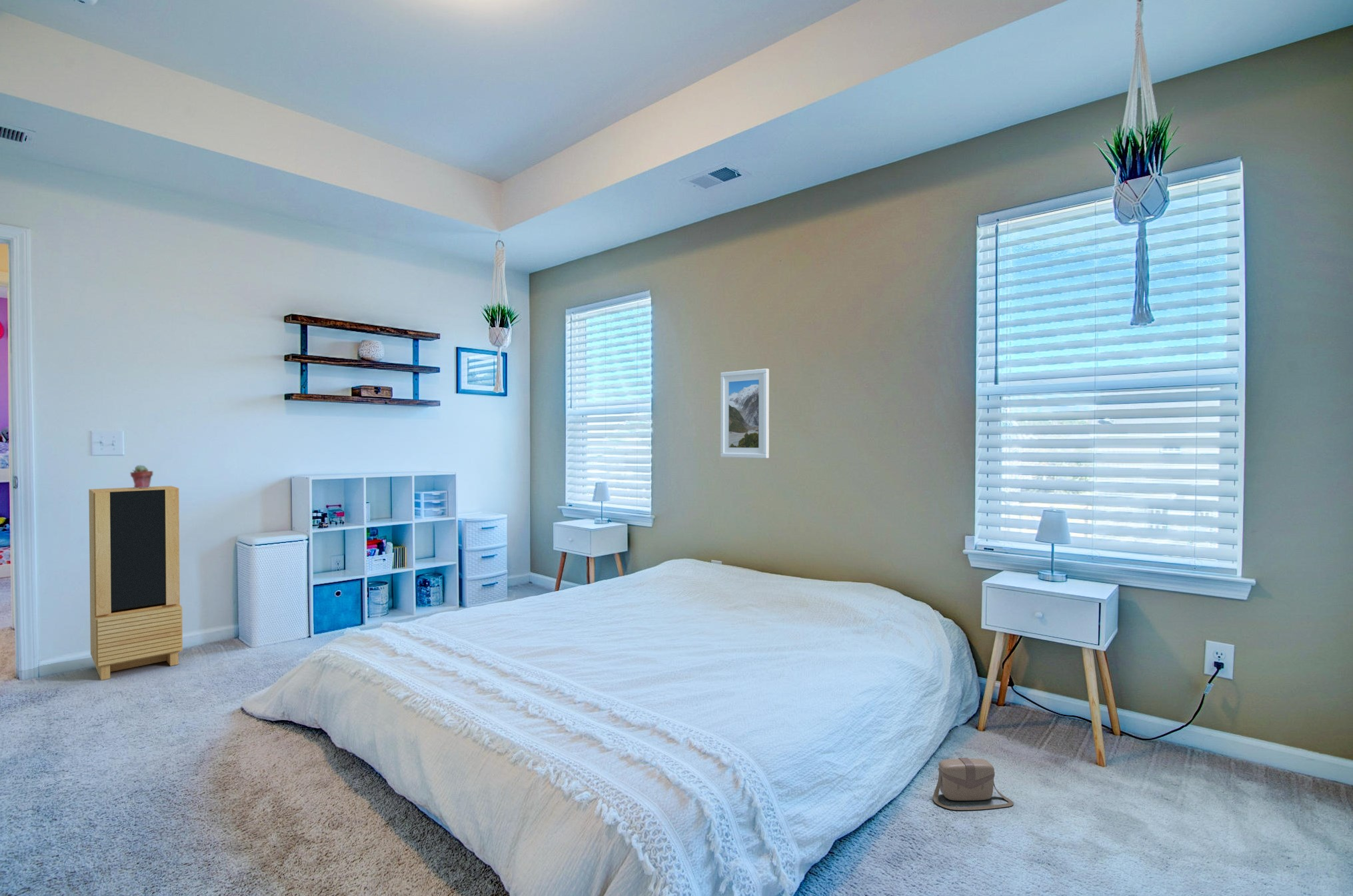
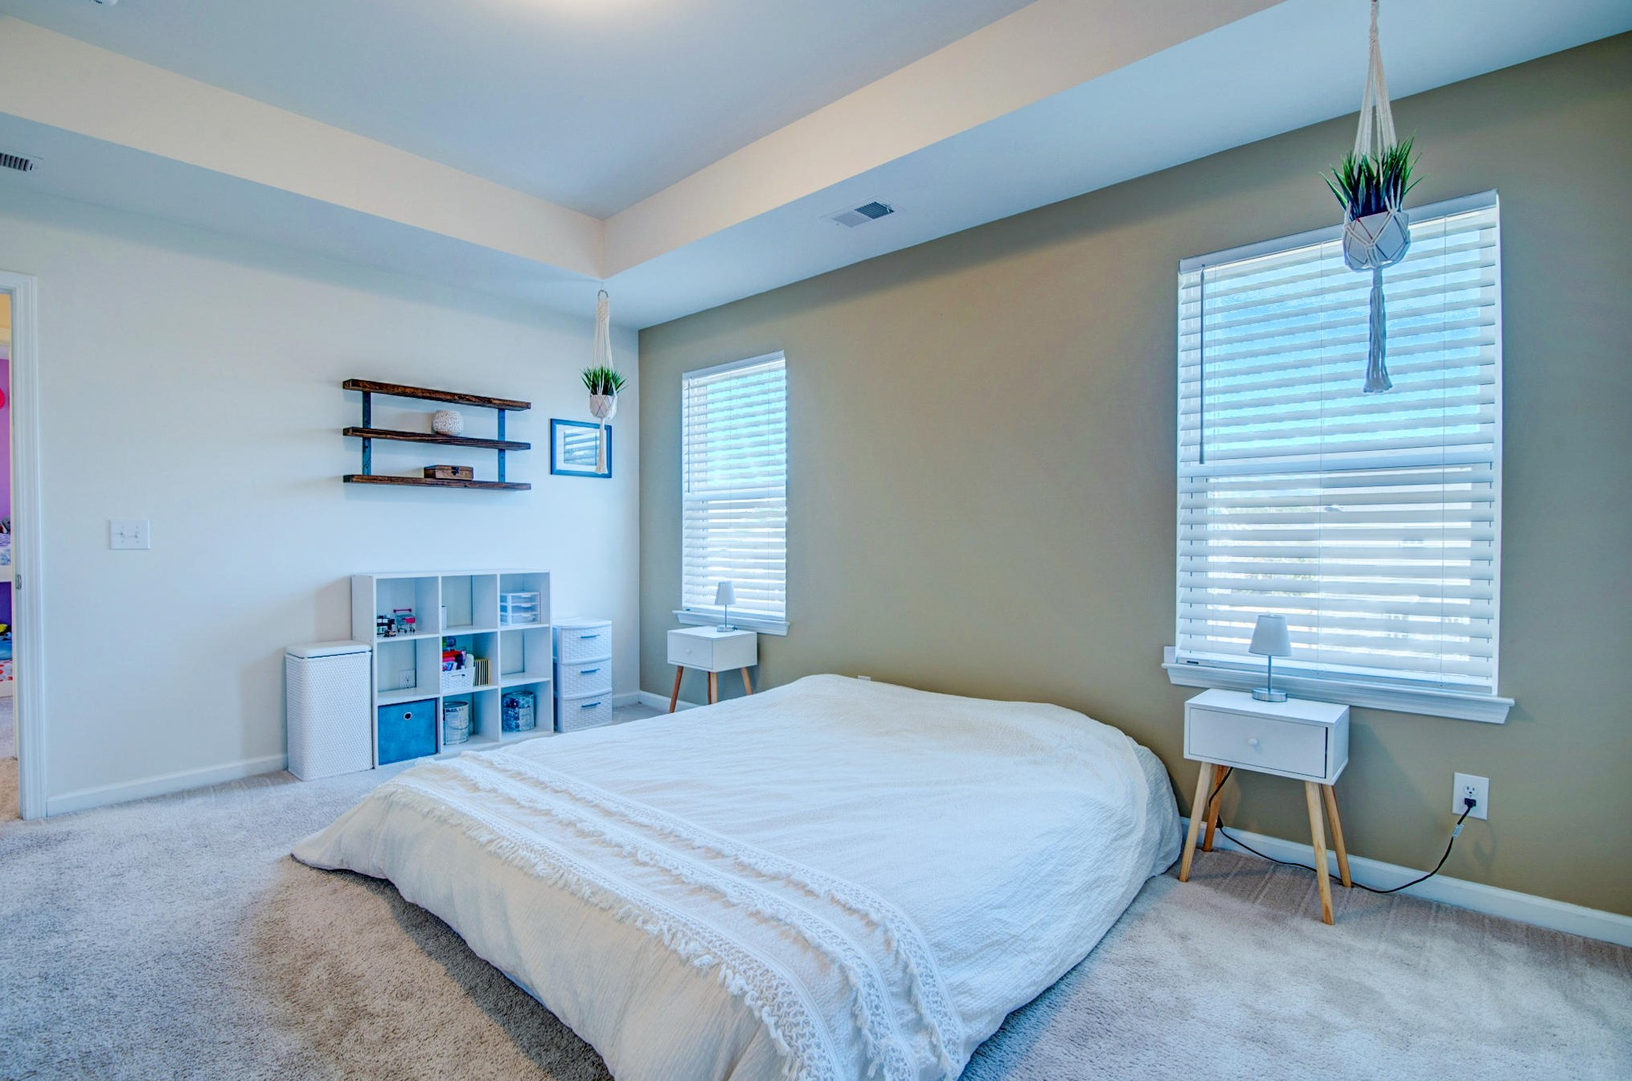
- potted succulent (141, 476)
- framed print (744, 414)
- storage cabinet (136, 578)
- saddlebag (972, 782)
